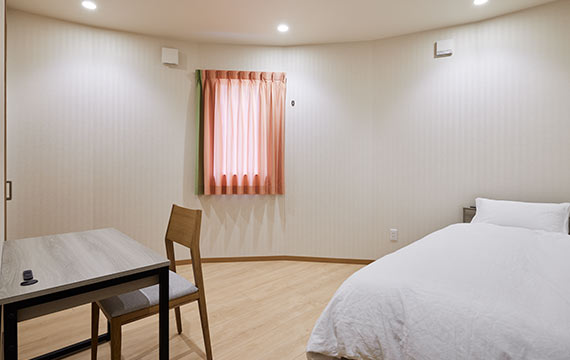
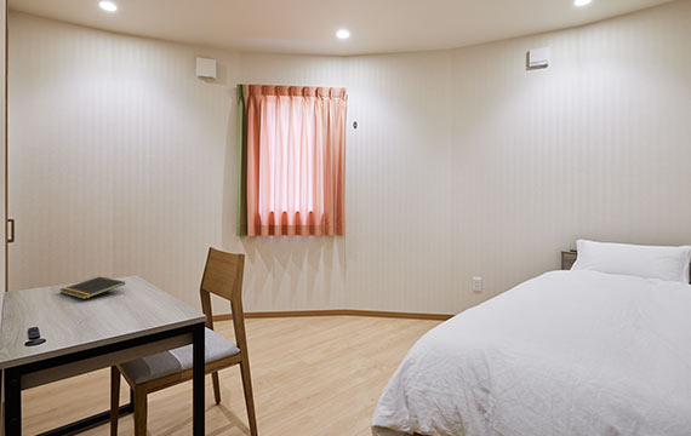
+ notepad (92, 287)
